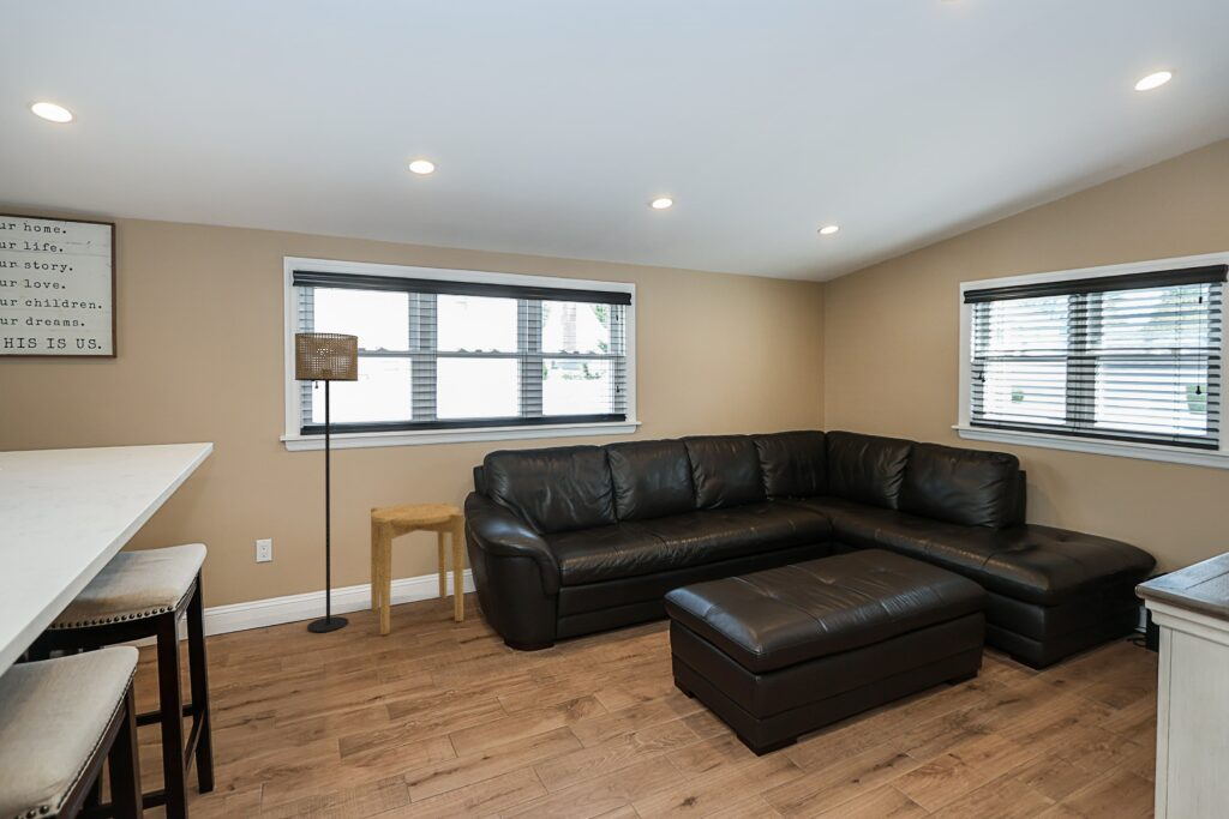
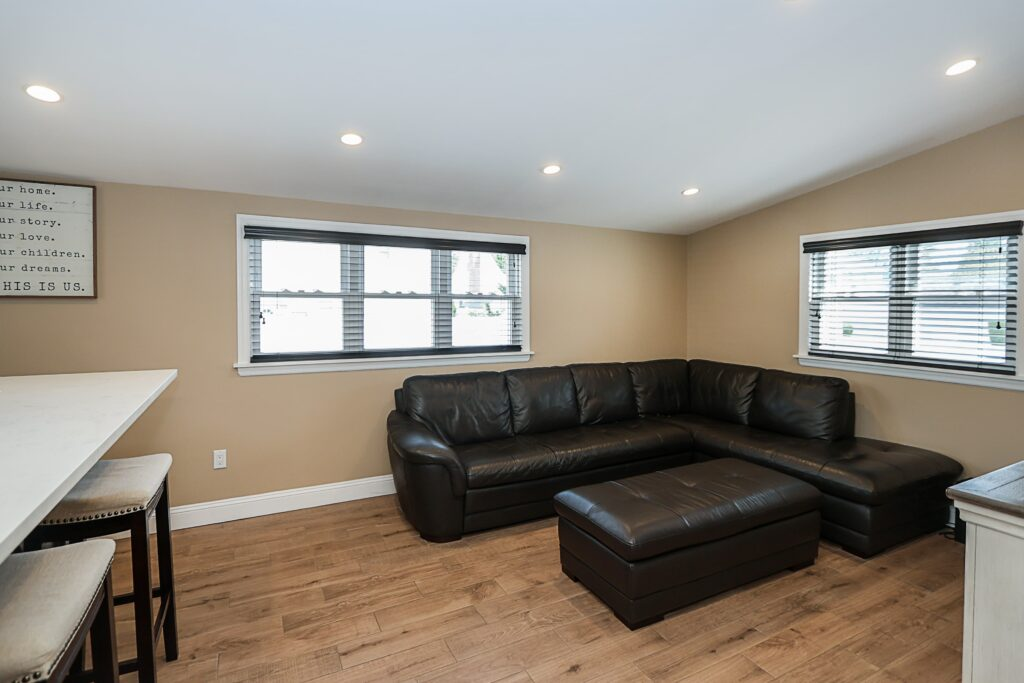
- floor lamp (328, 481)
- side table (438, 562)
